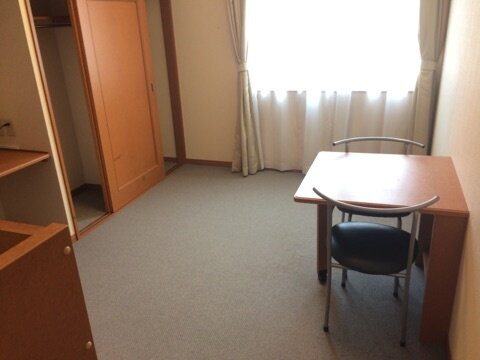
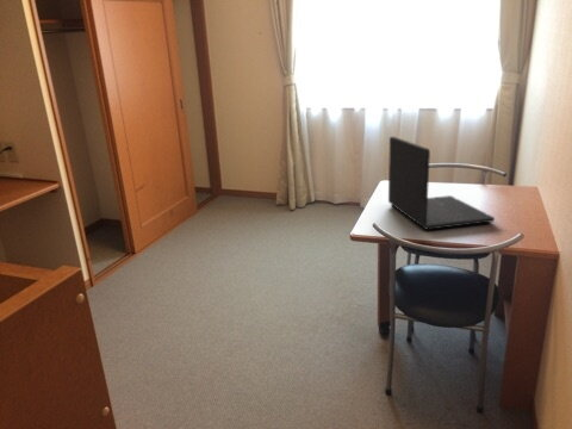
+ laptop (428, 176)
